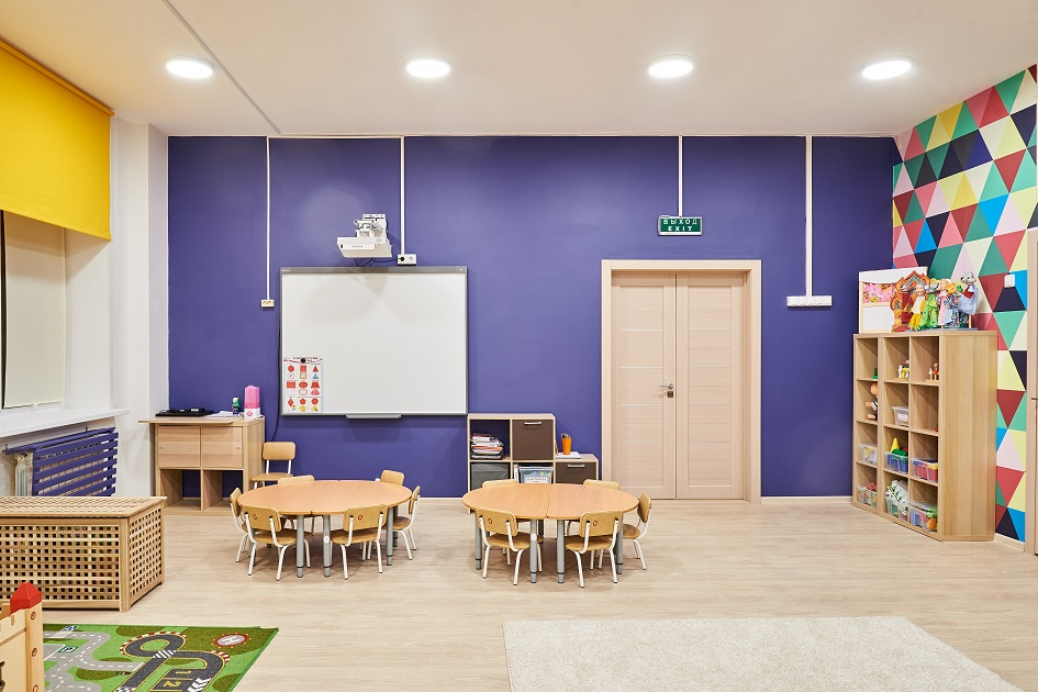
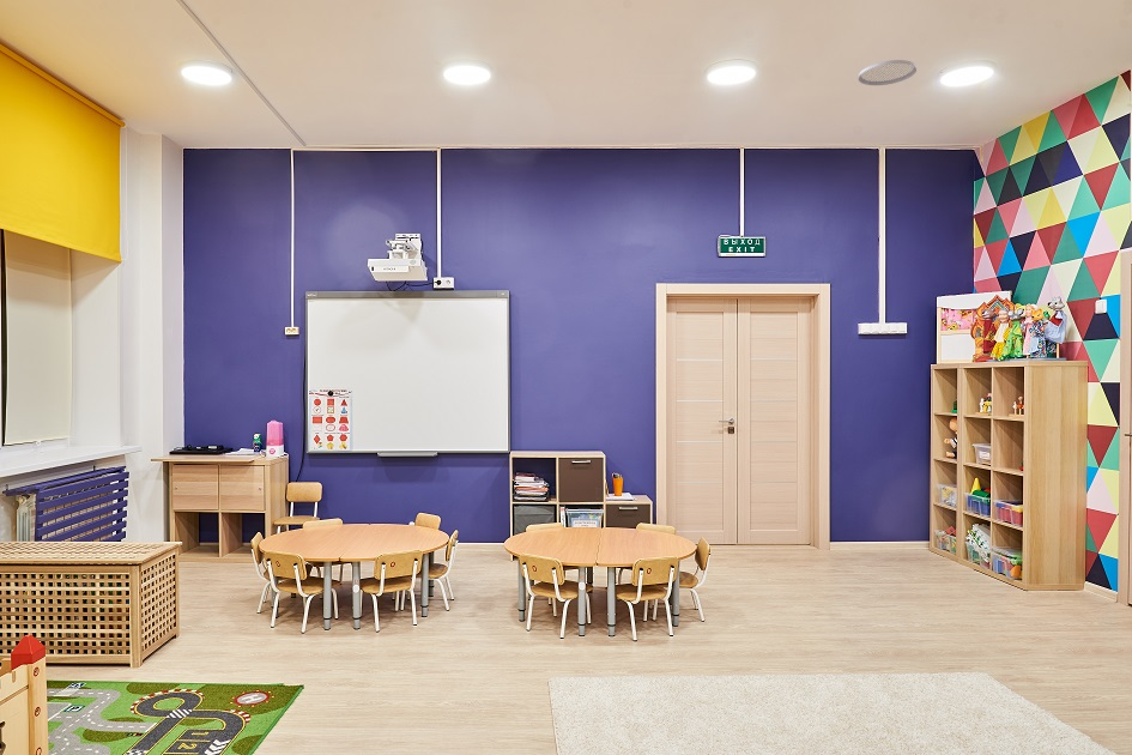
+ ceiling vent (886, 73)
